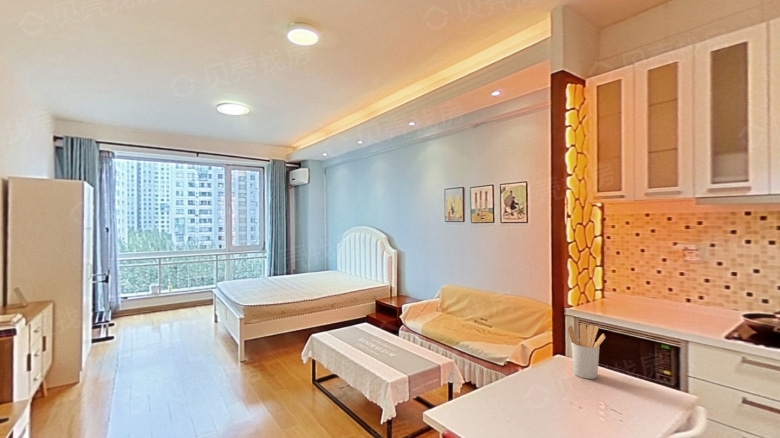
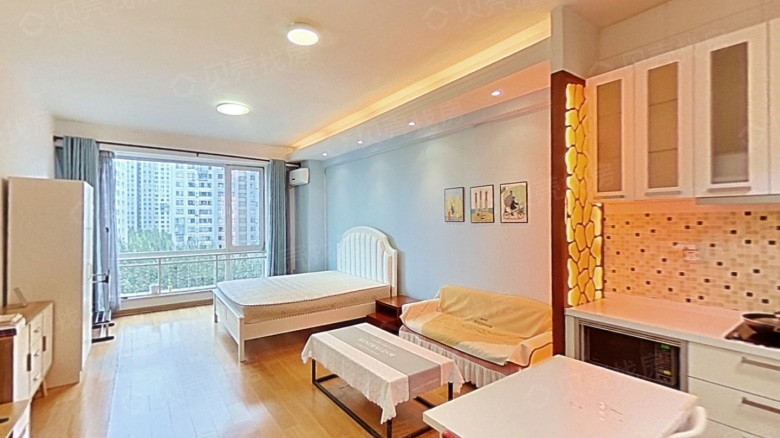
- utensil holder (586, 349)
